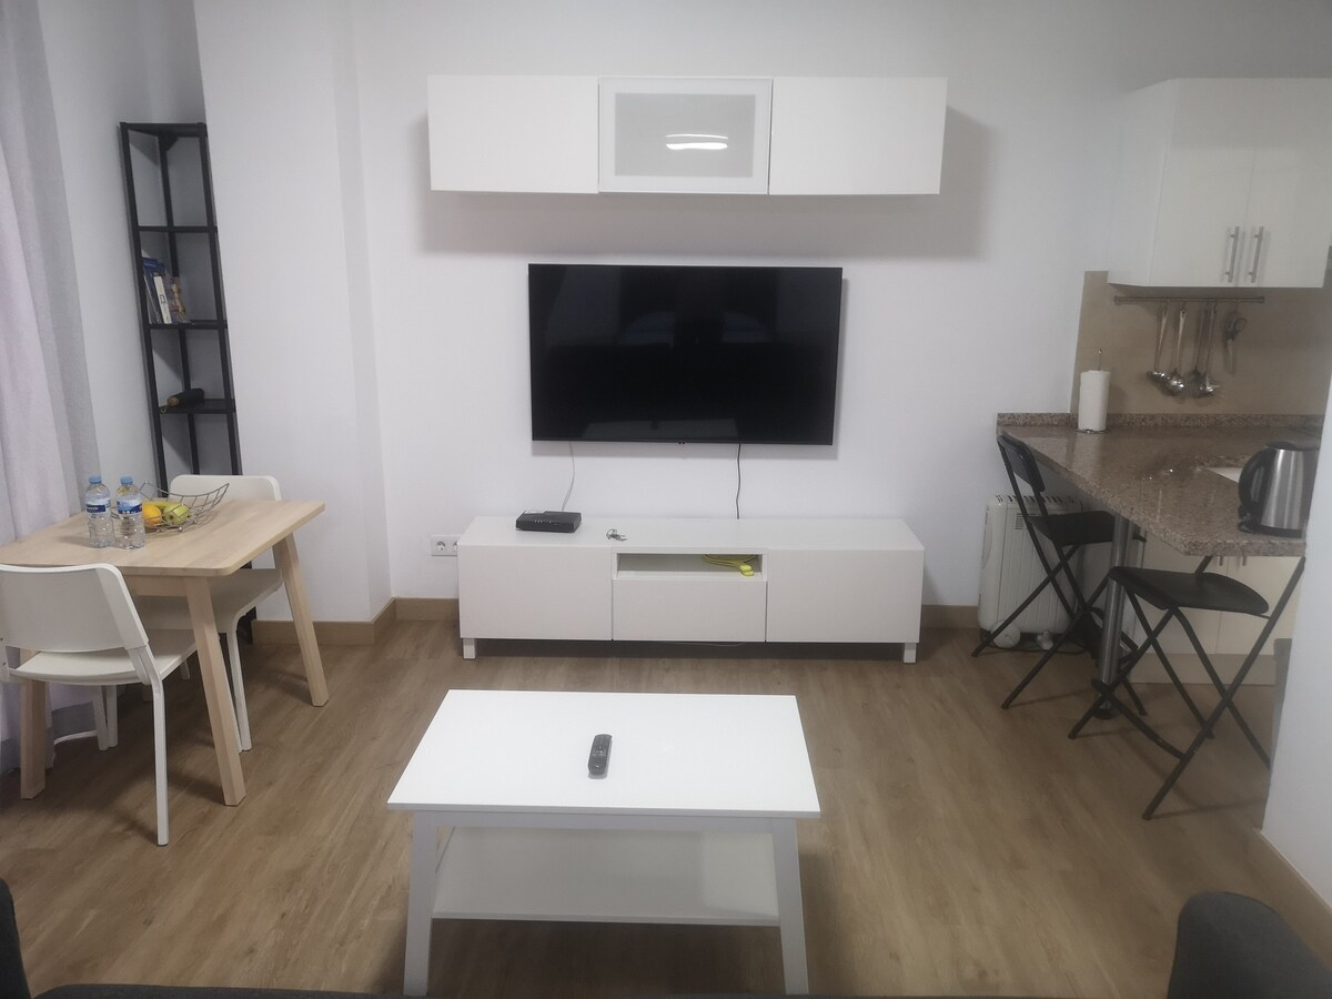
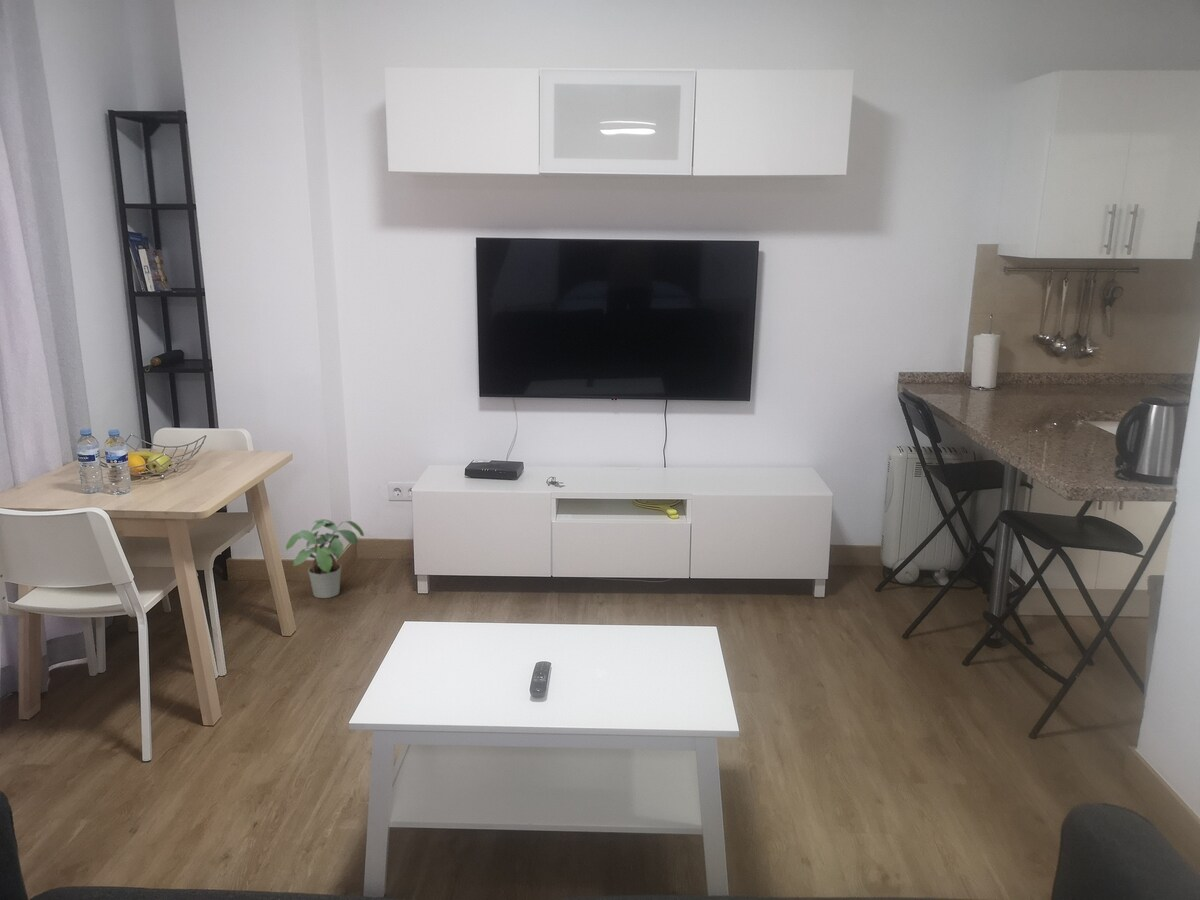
+ potted plant (322, 560)
